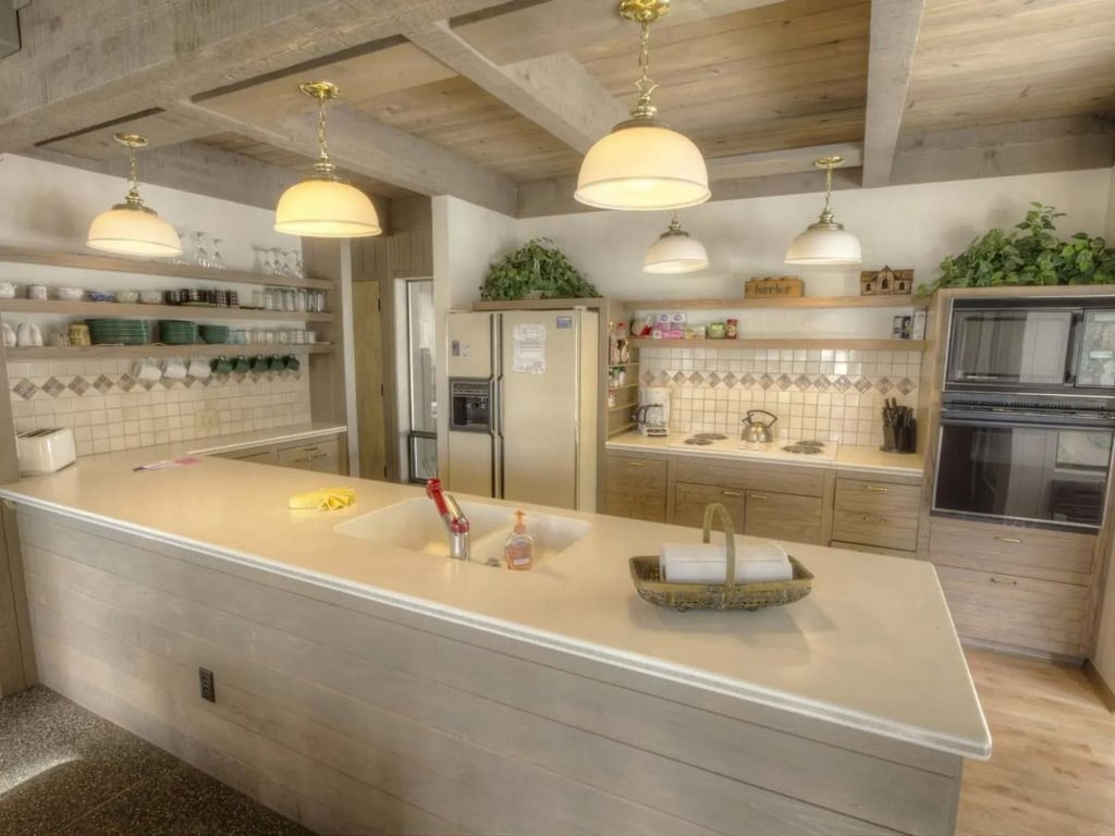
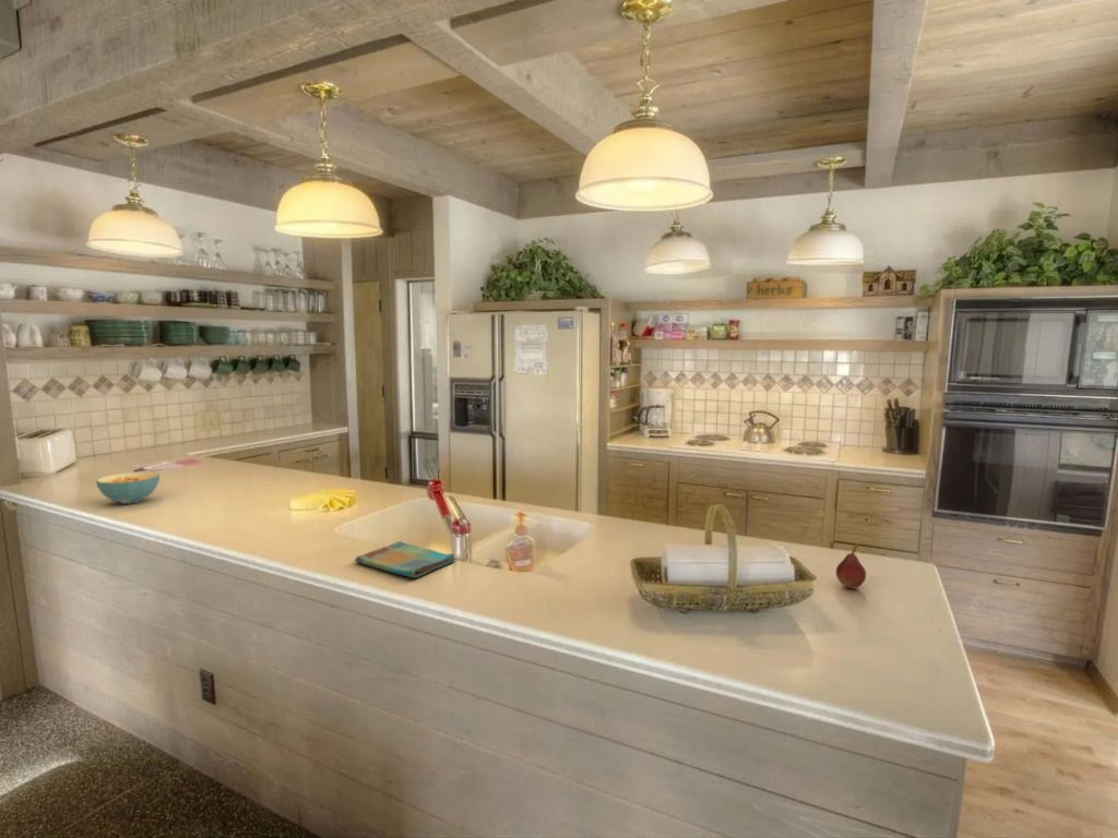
+ dish towel (405, 558)
+ cereal bowl (129, 489)
+ fruit (851, 564)
